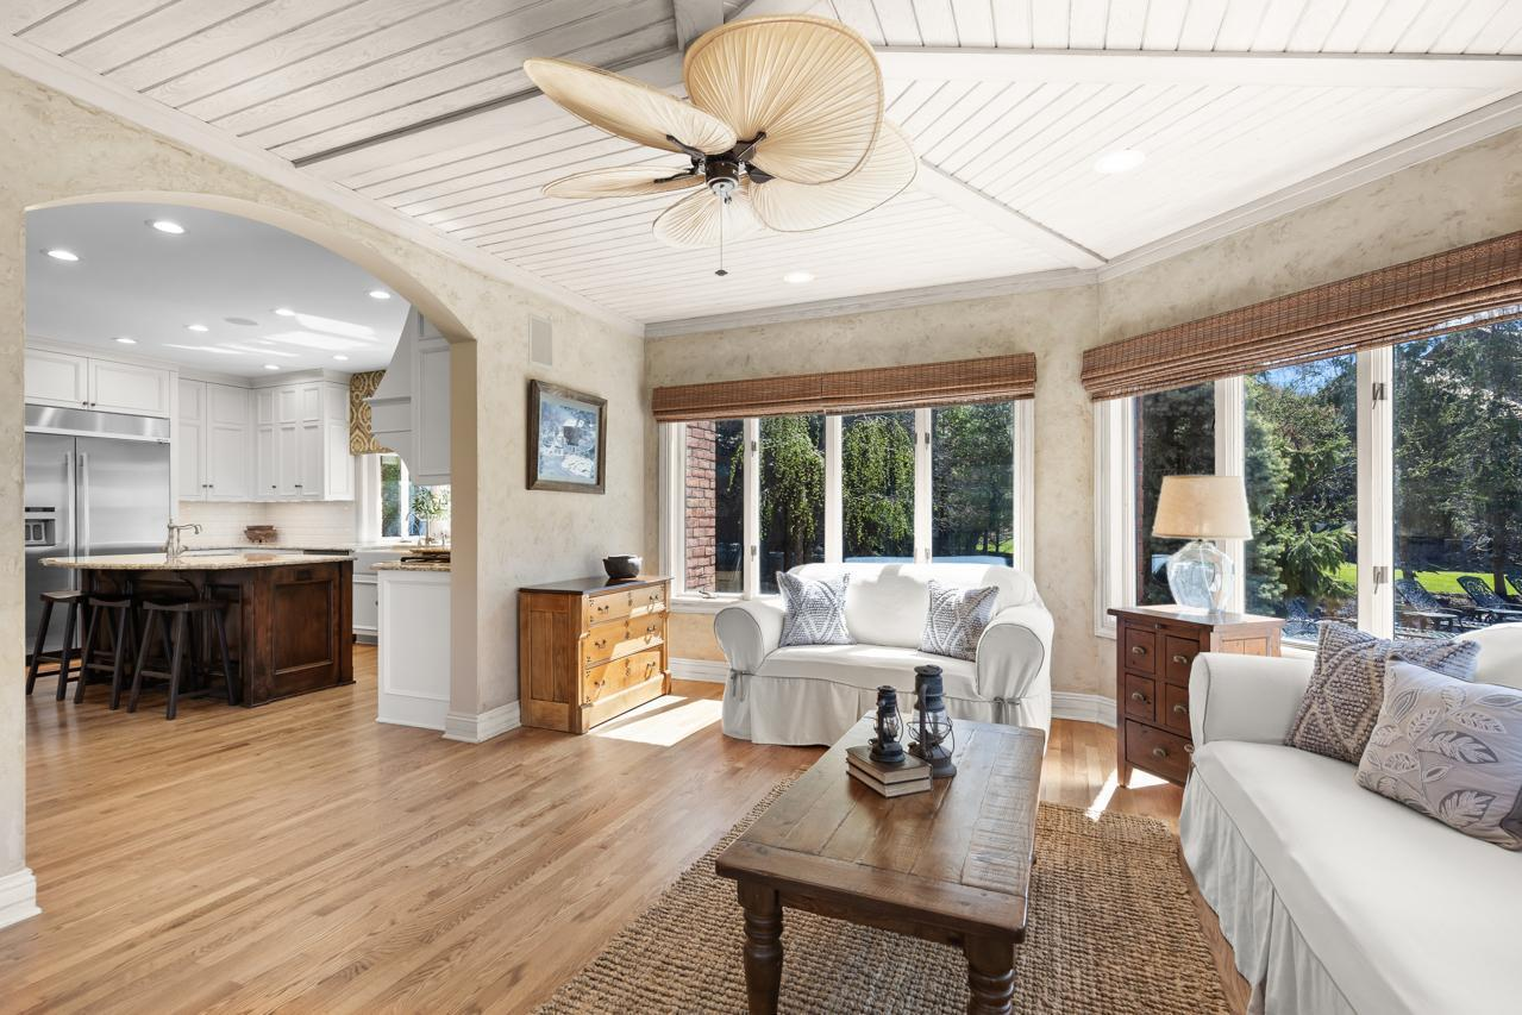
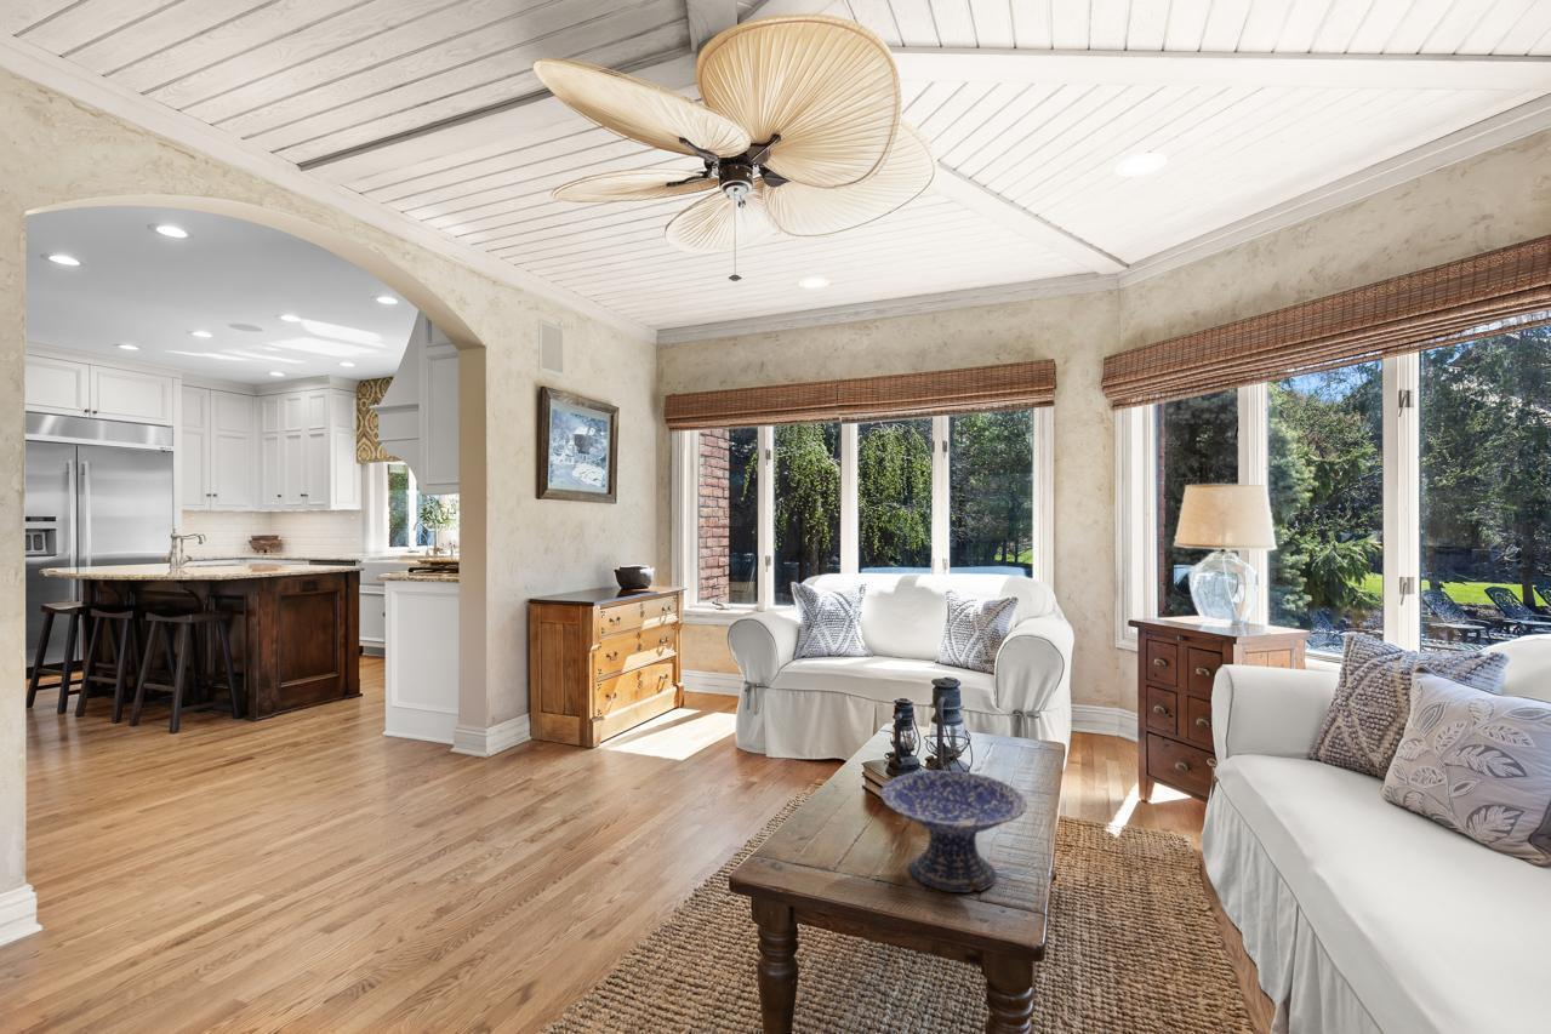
+ decorative bowl (952, 833)
